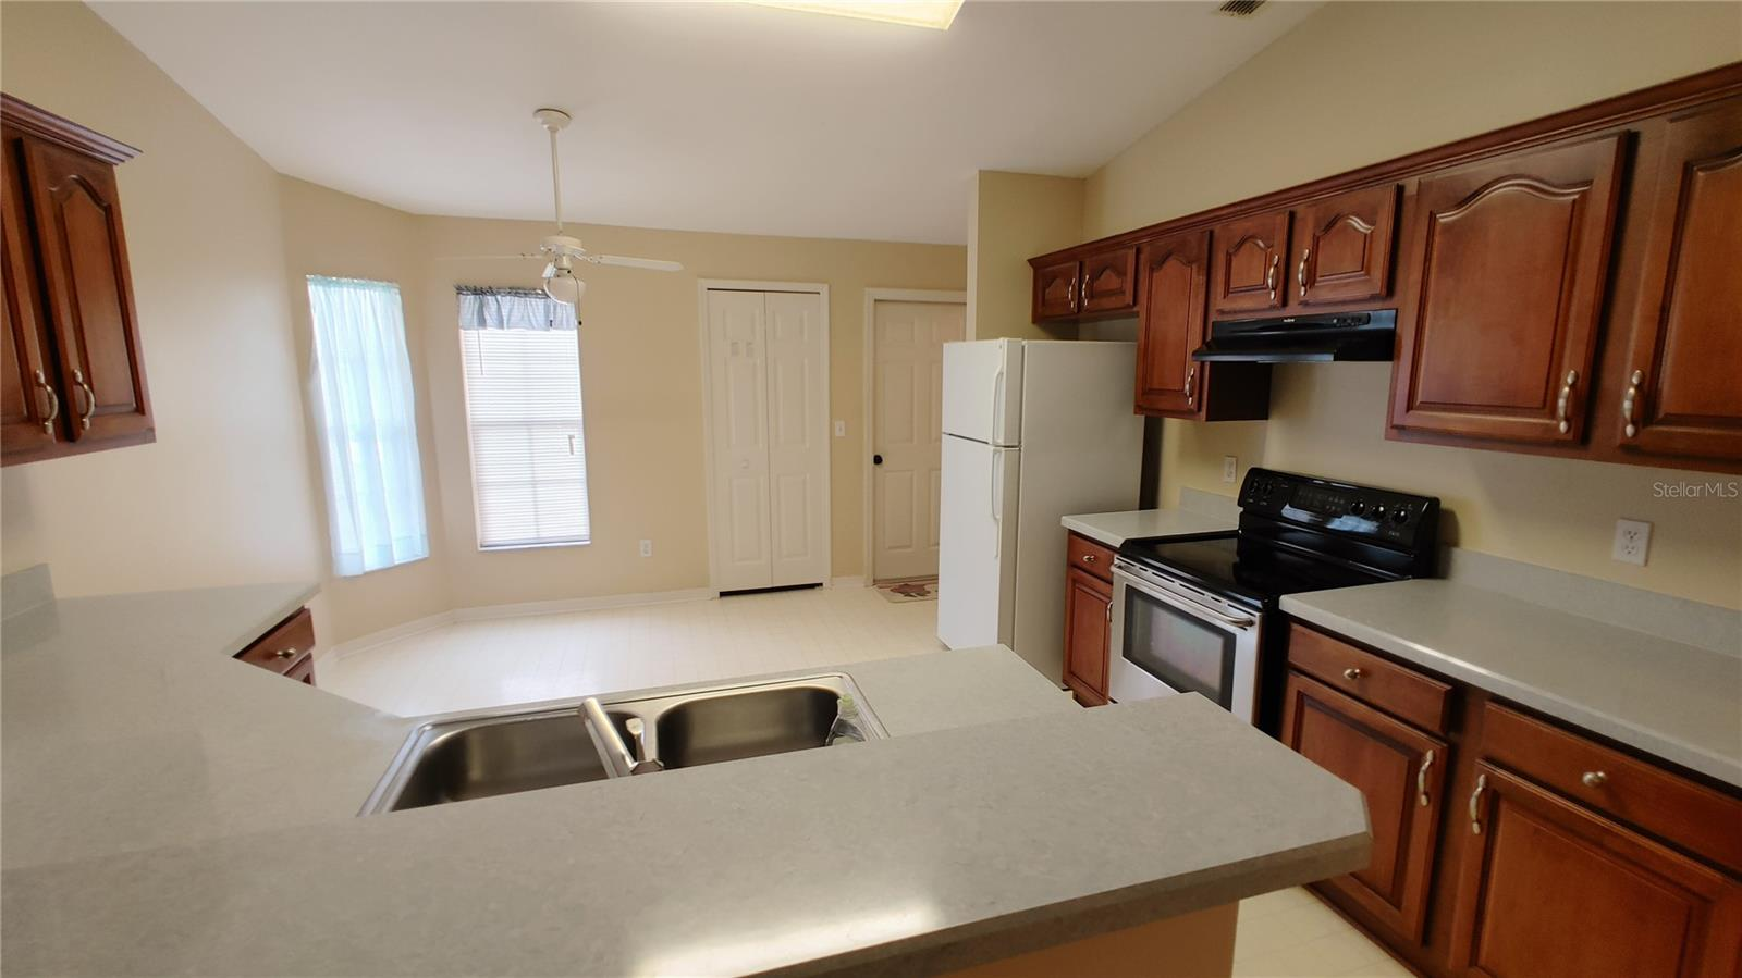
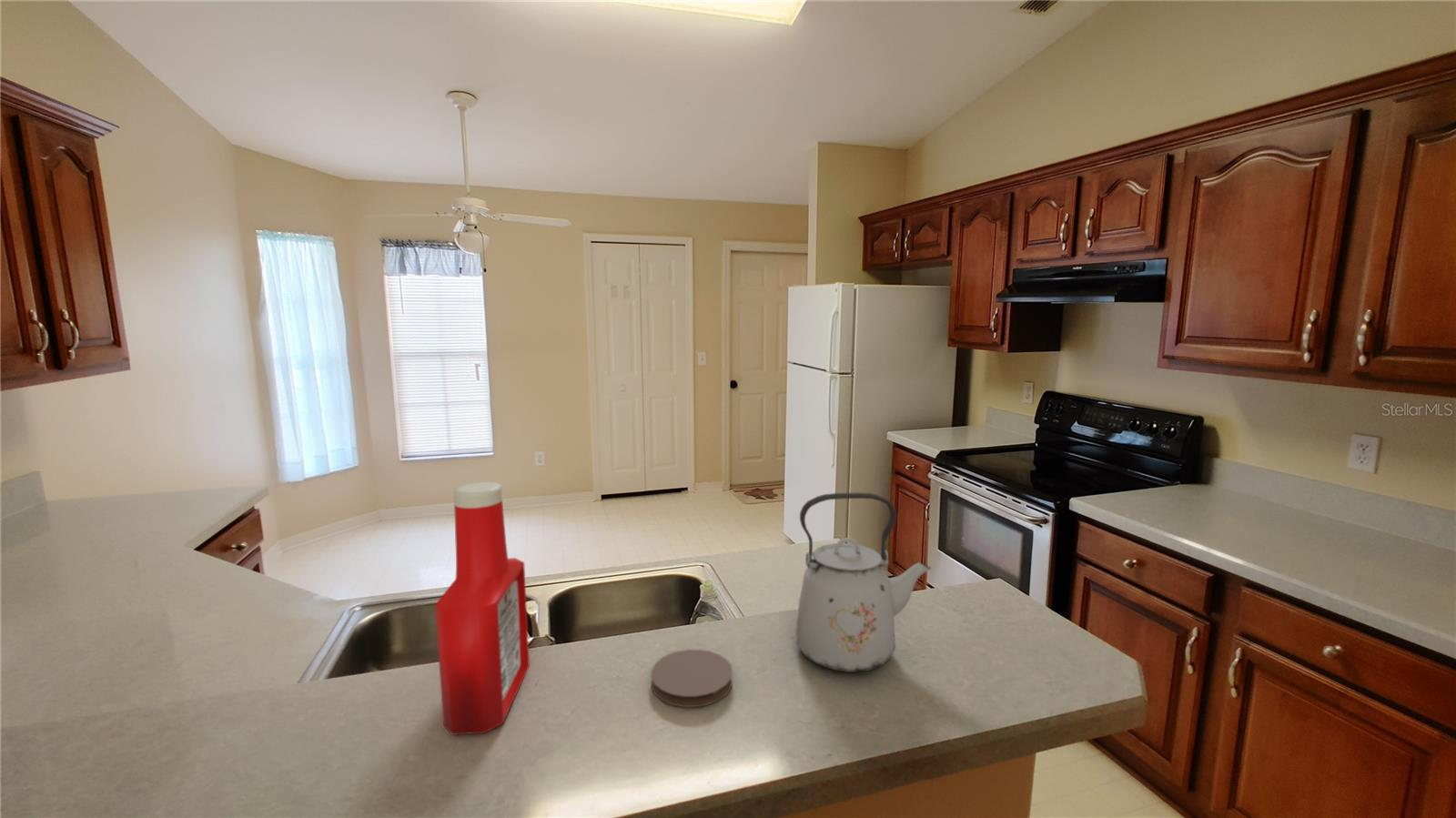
+ kettle (864, 574)
+ coaster (692, 676)
+ soap bottle (483, 593)
